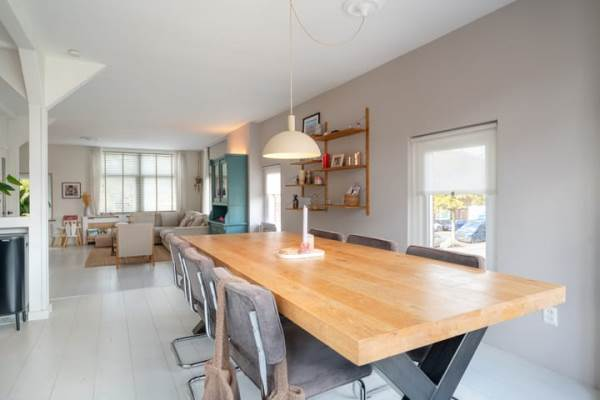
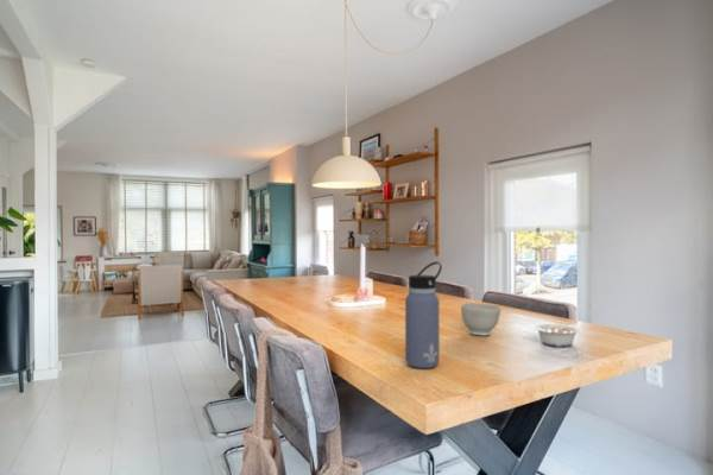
+ legume (555, 334)
+ water bottle (423, 312)
+ bowl (480, 319)
